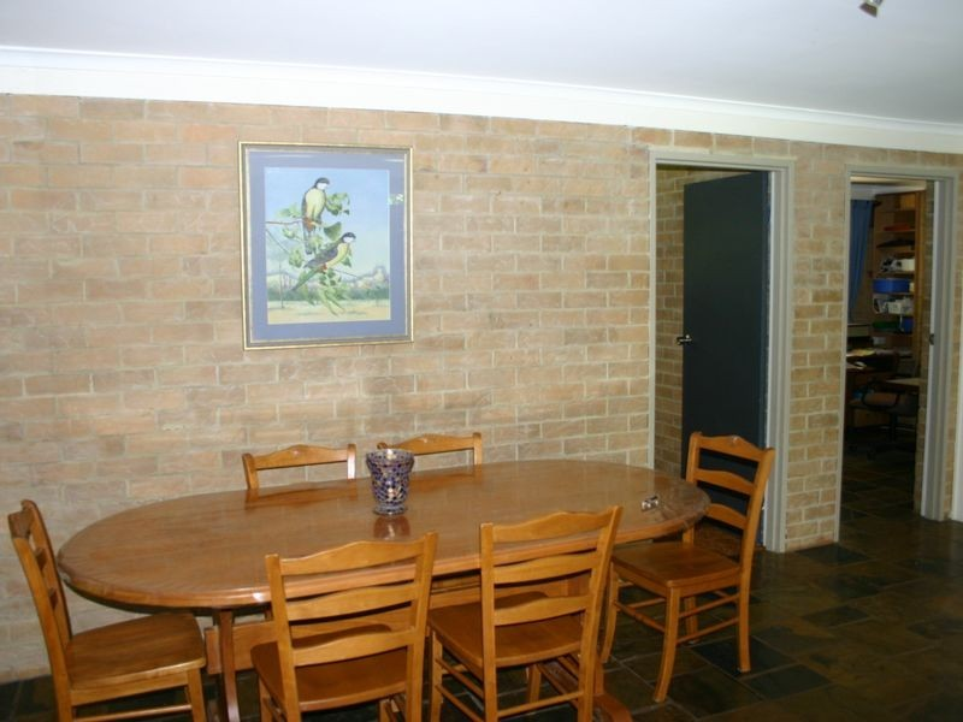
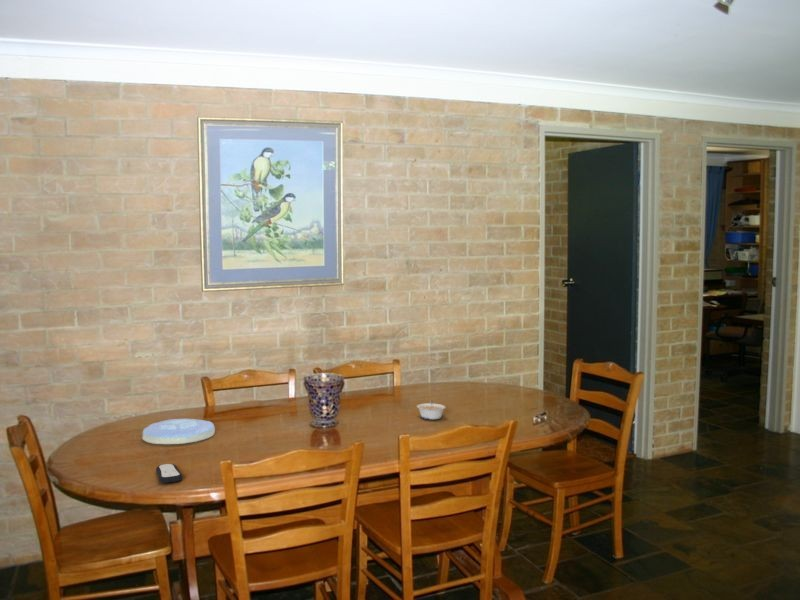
+ remote control (168, 472)
+ plate (179, 429)
+ legume (430, 410)
